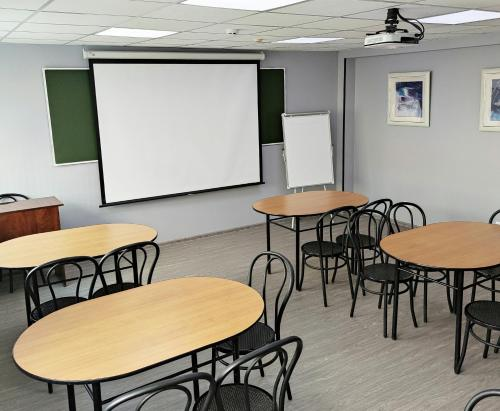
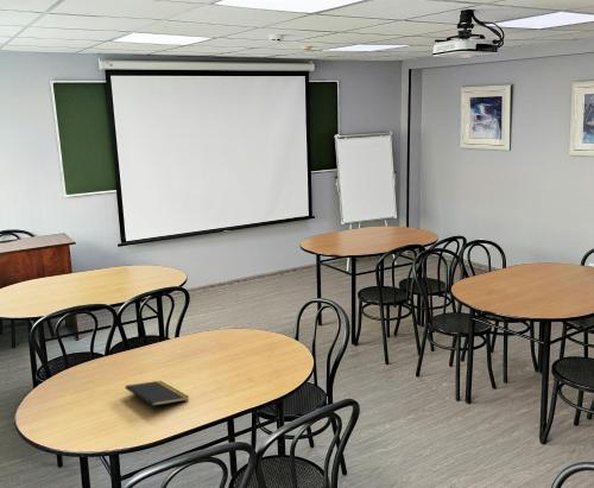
+ notepad (157, 392)
